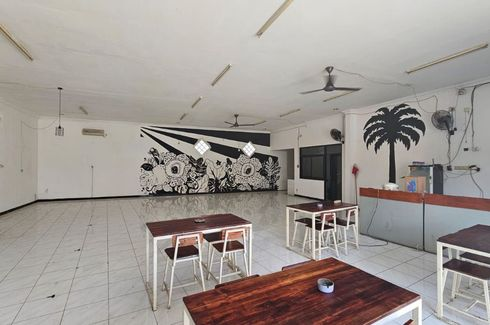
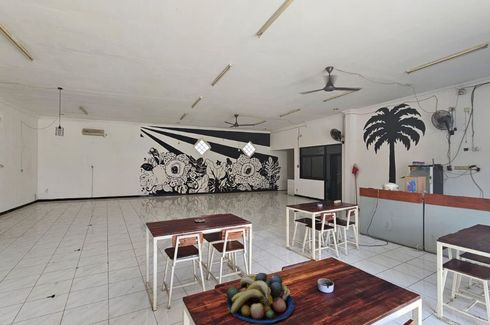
+ fruit bowl (260, 290)
